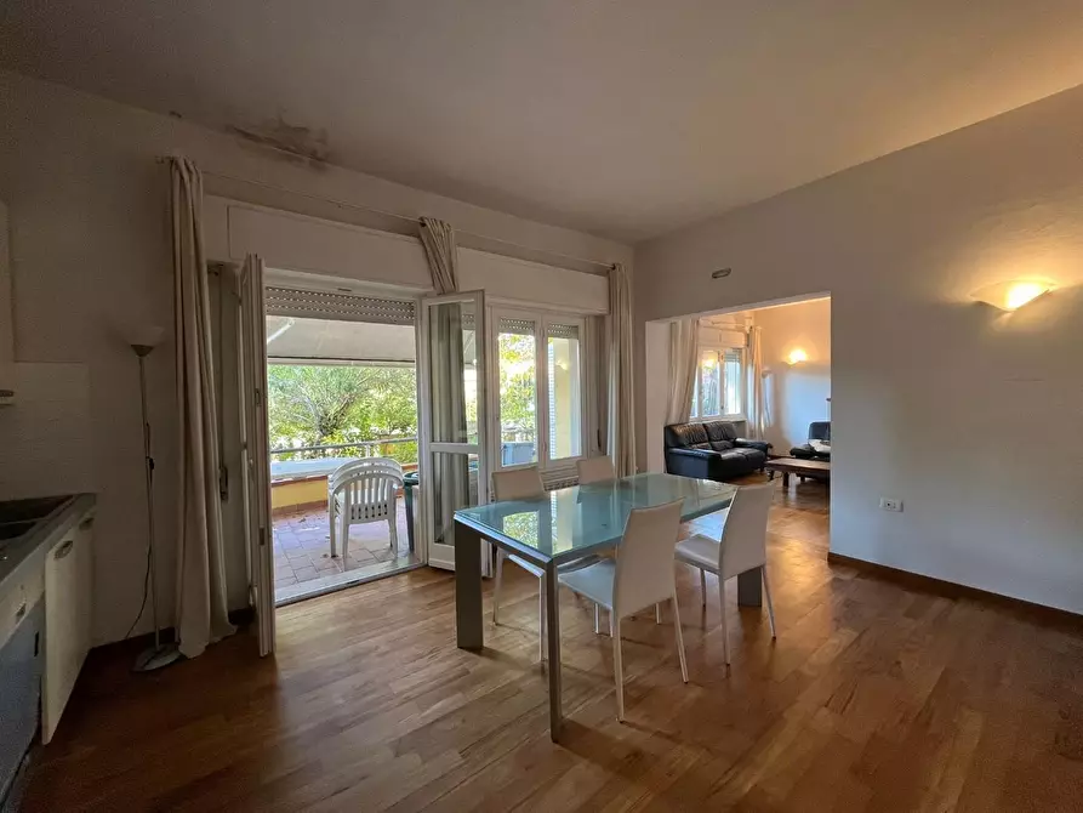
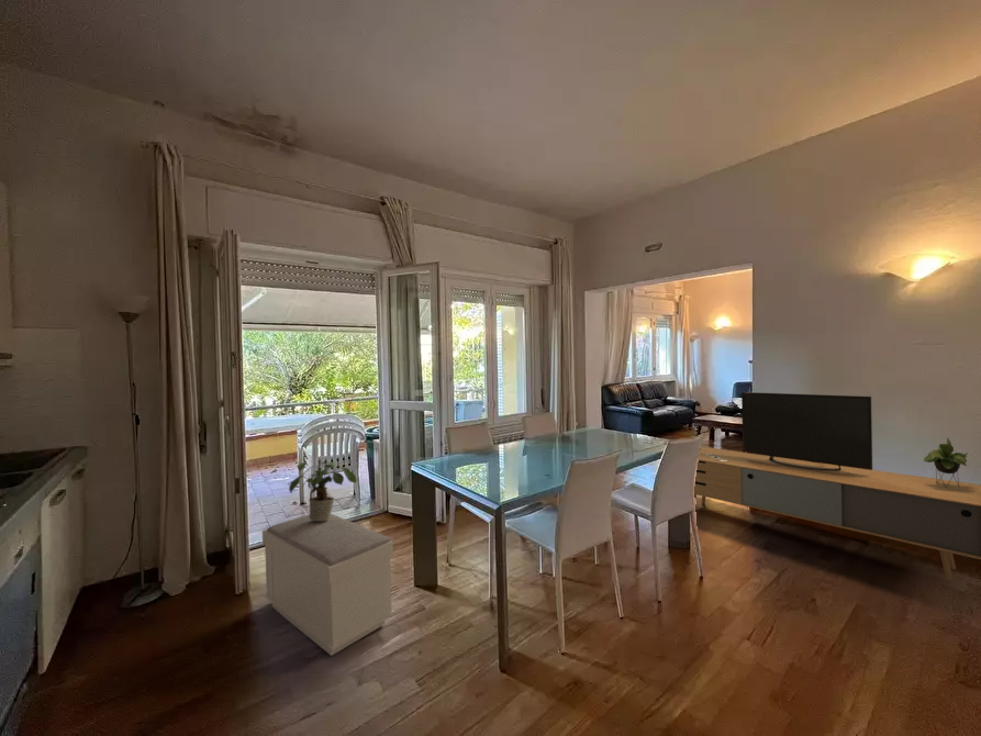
+ media console (799, 465)
+ bench (326, 572)
+ potted plant (311, 493)
